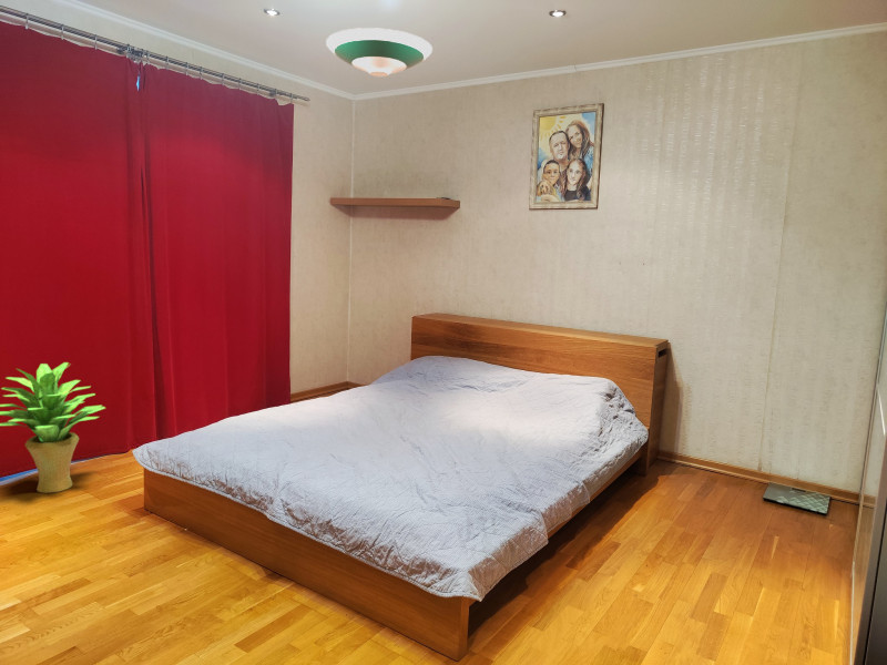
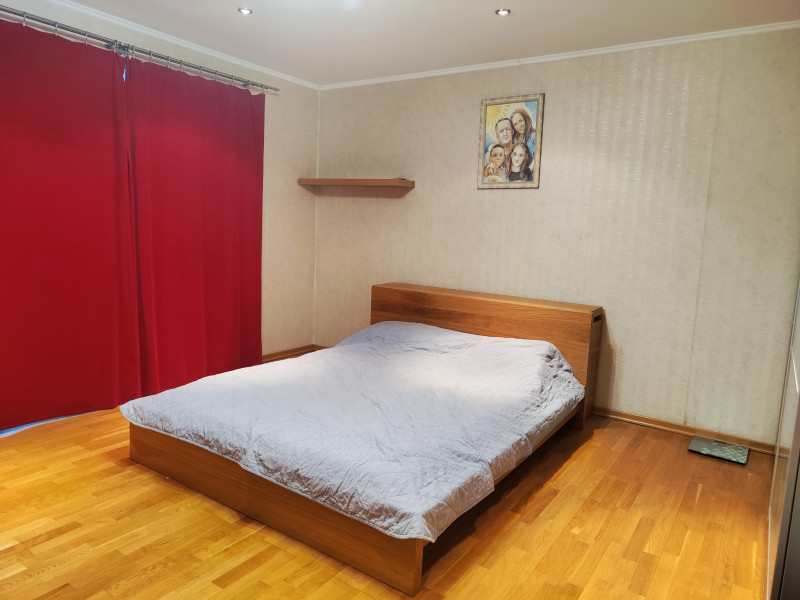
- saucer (379, 60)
- potted plant (51, 426)
